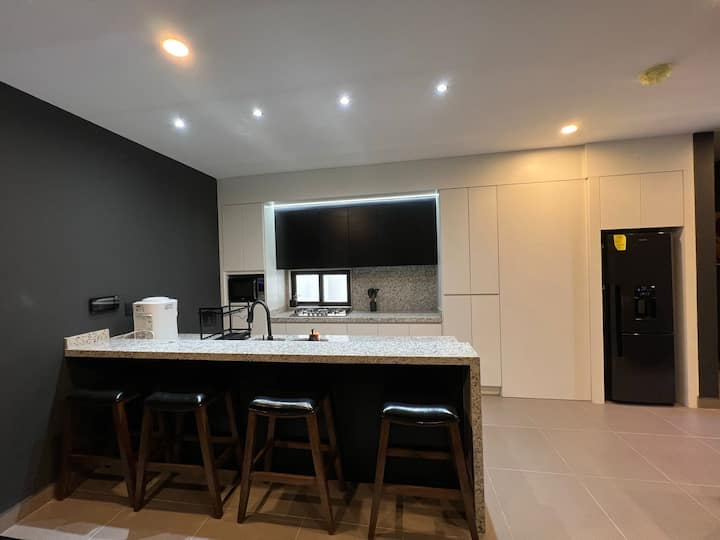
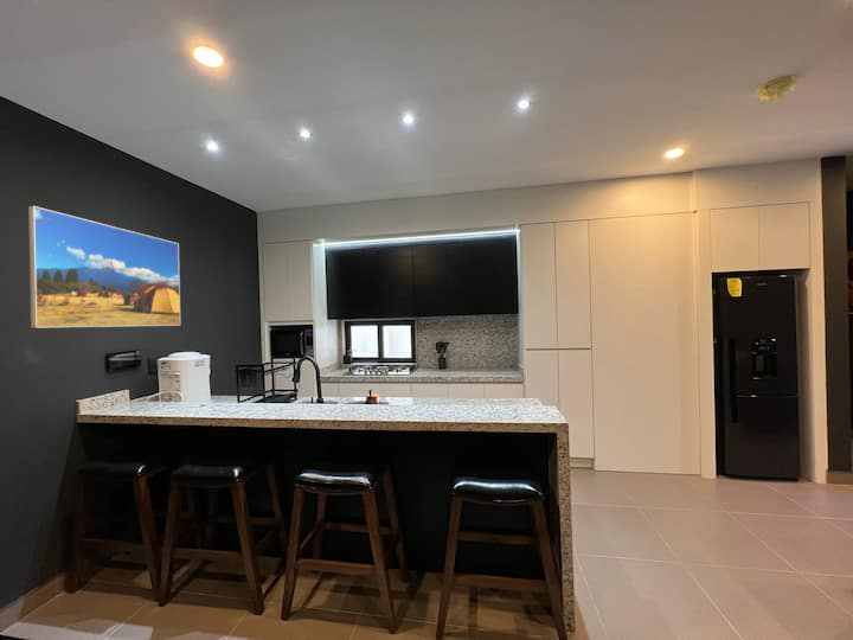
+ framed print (118, 277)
